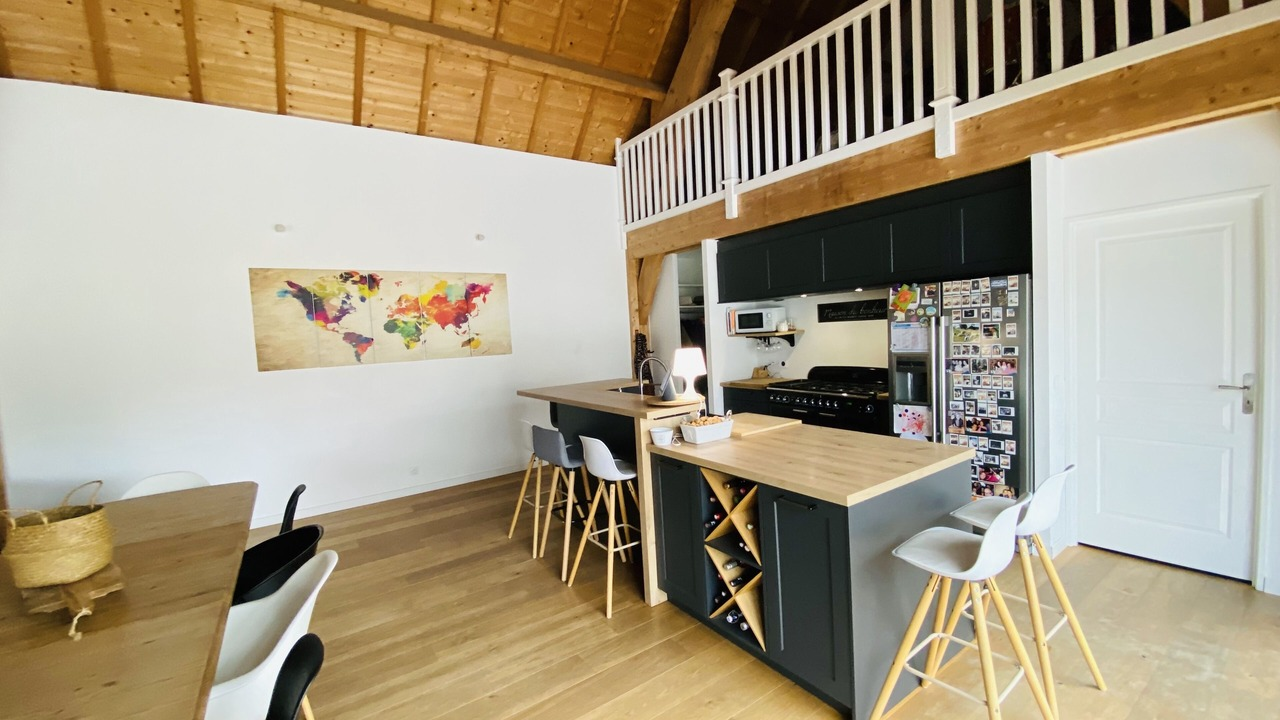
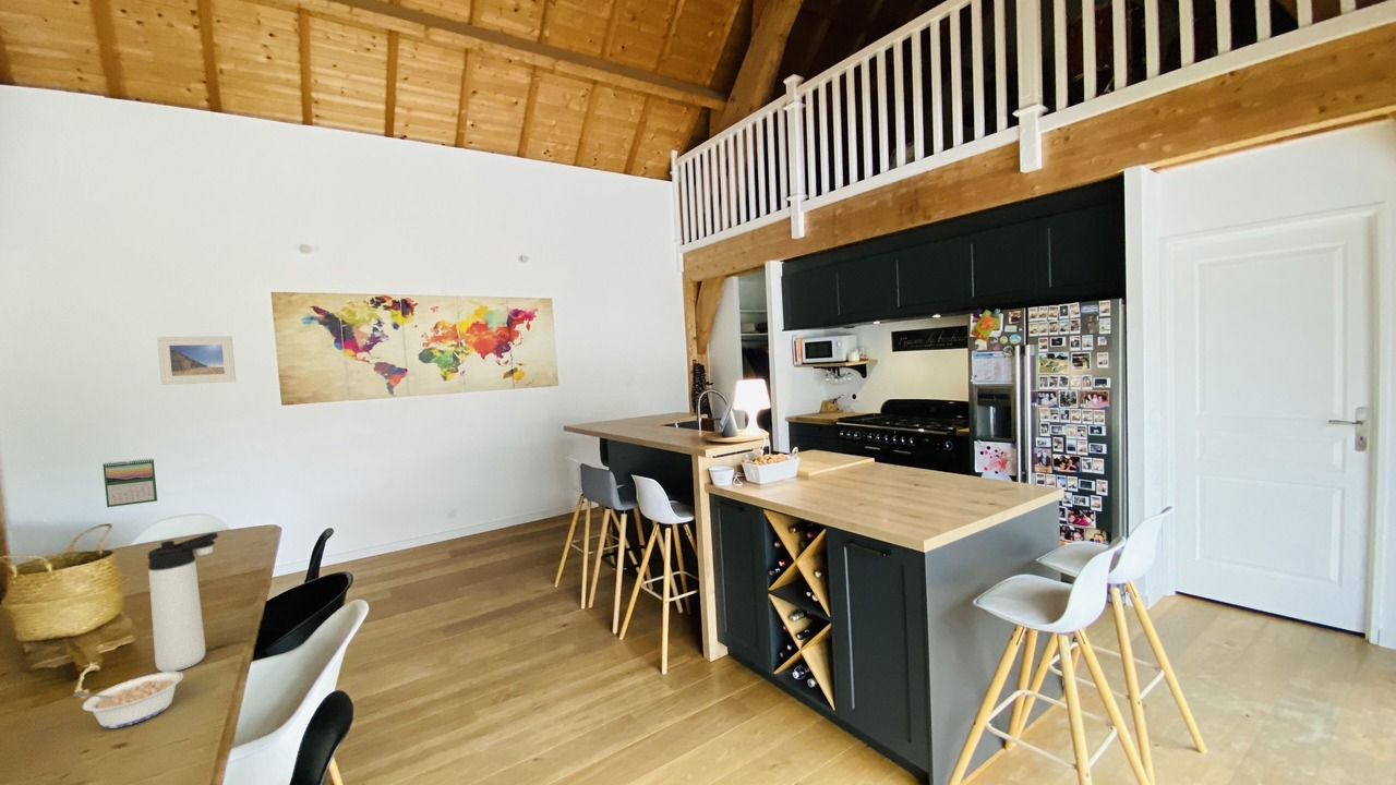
+ legume (132, 700)
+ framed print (197, 360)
+ calendar (130, 482)
+ thermos bottle (188, 600)
